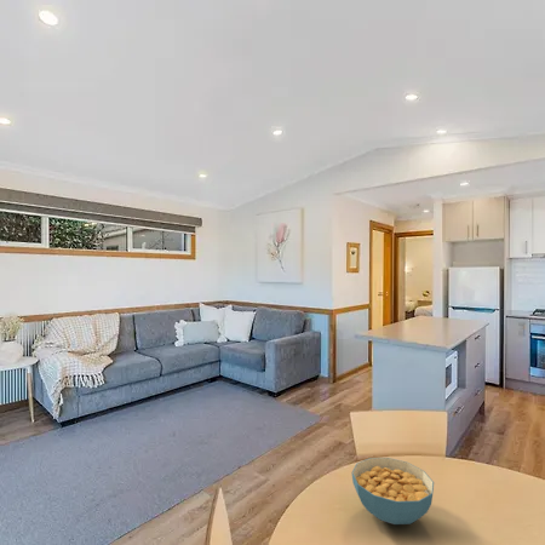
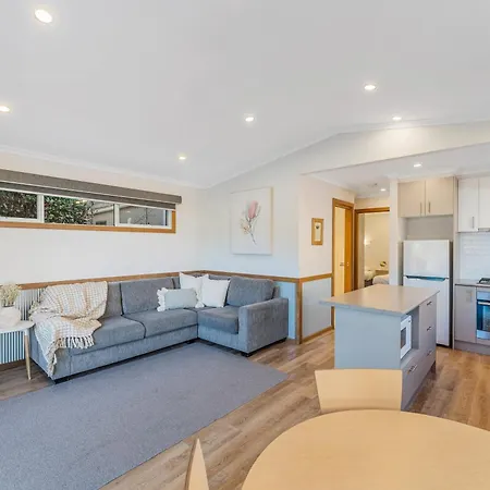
- cereal bowl (391, 495)
